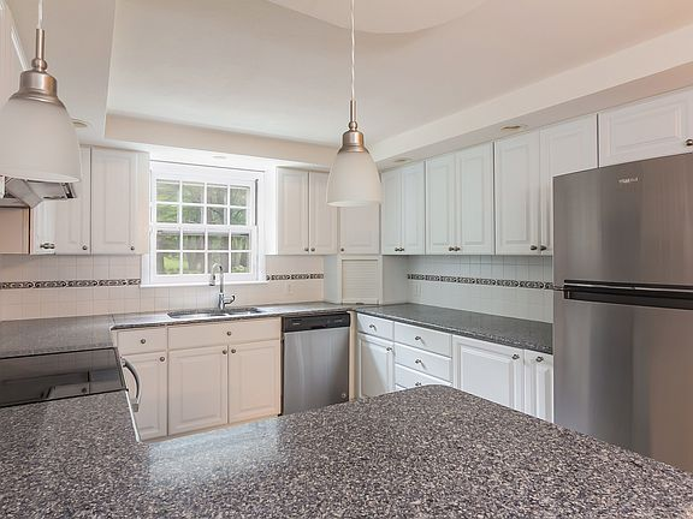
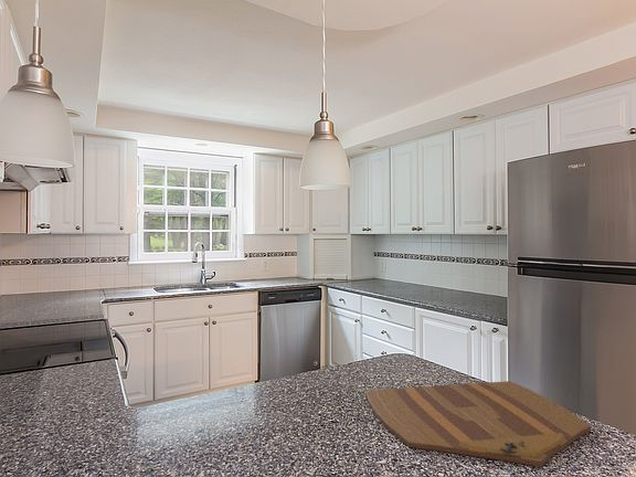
+ cutting board (479, 414)
